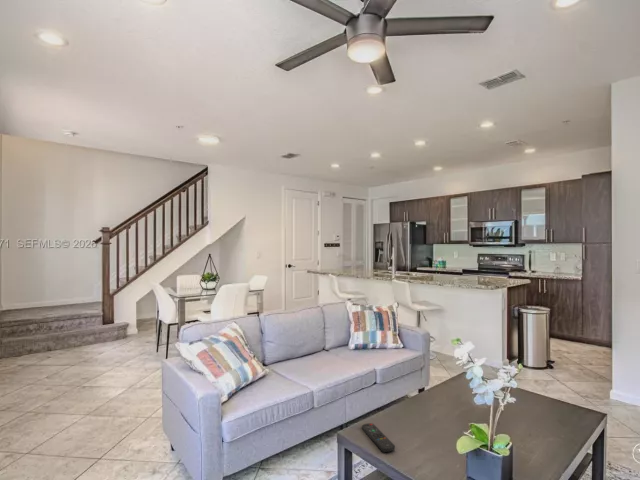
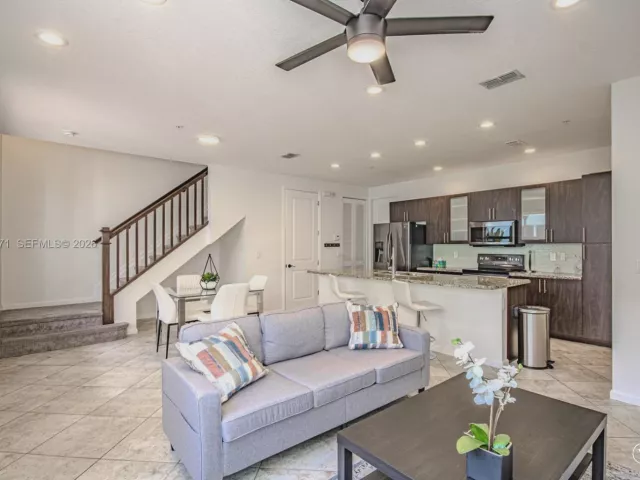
- remote control (377, 436)
